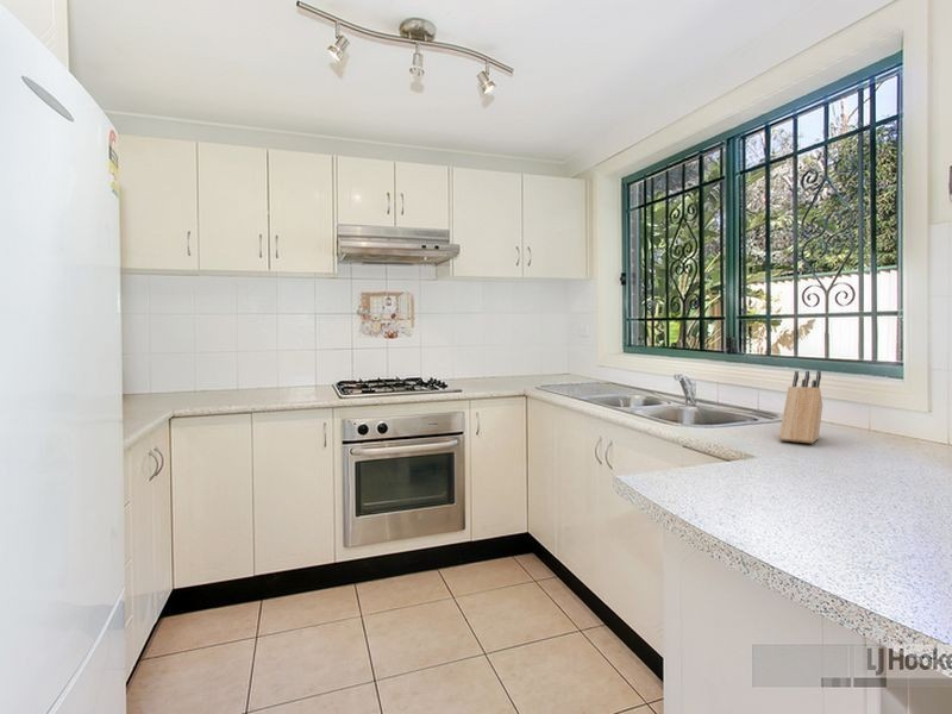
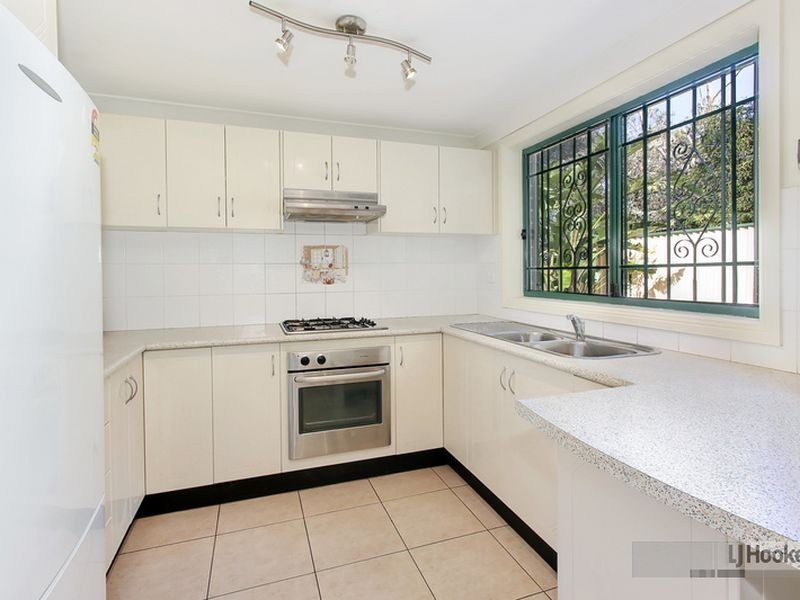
- knife block (802, 403)
